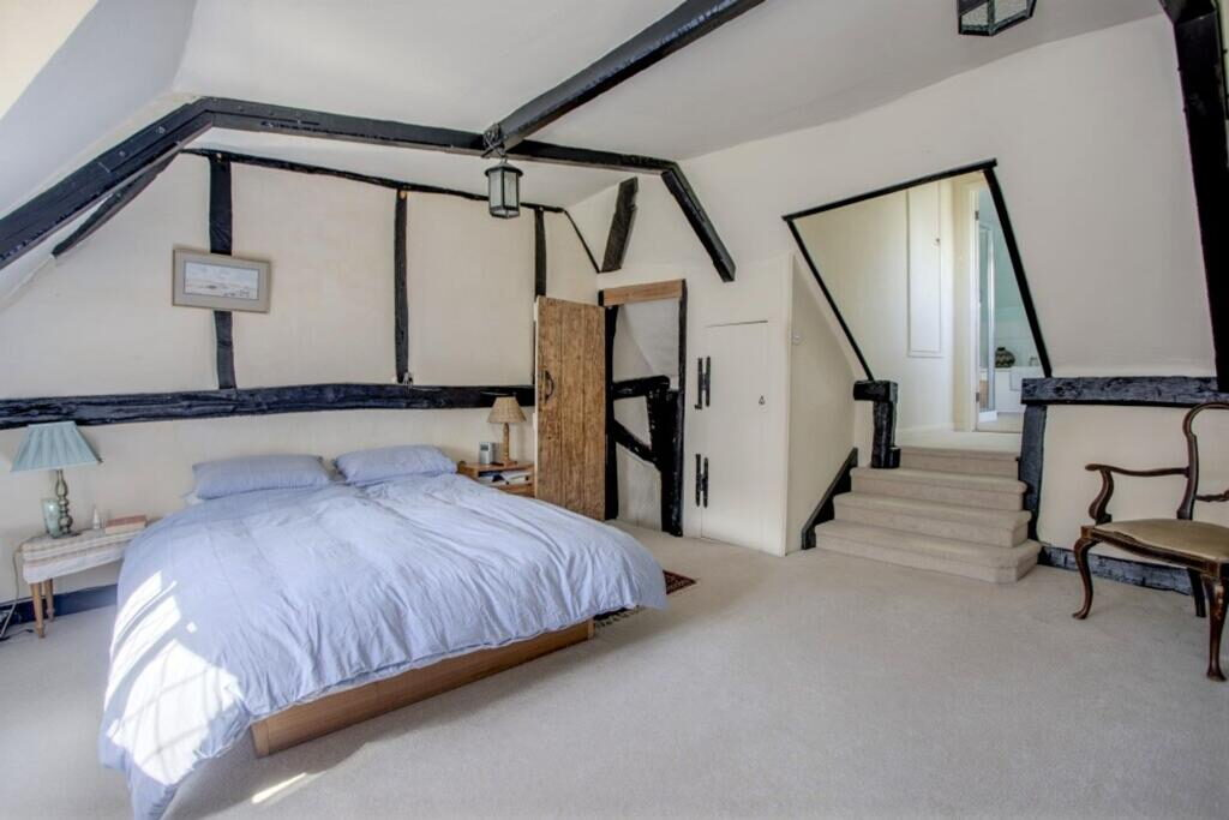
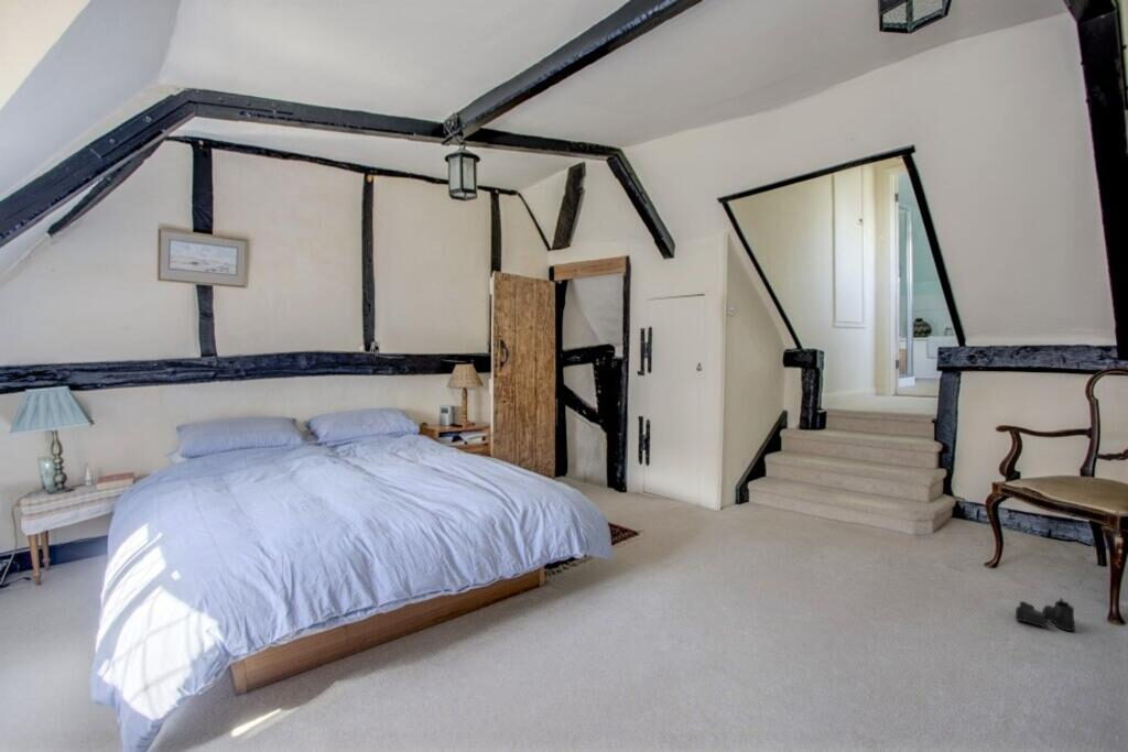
+ boots (1039, 611)
